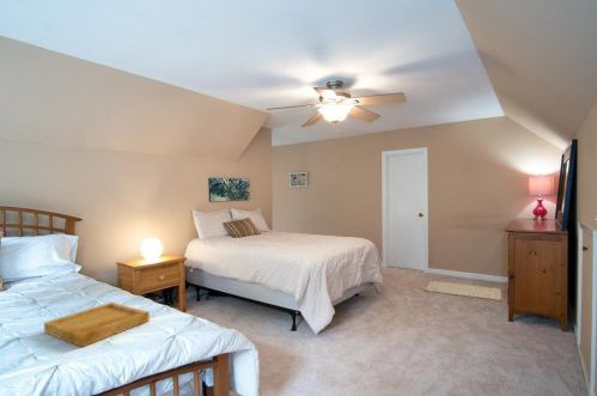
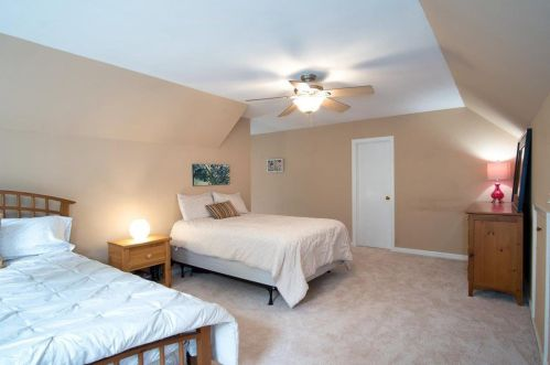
- tray (98, 322)
- rug (462, 290)
